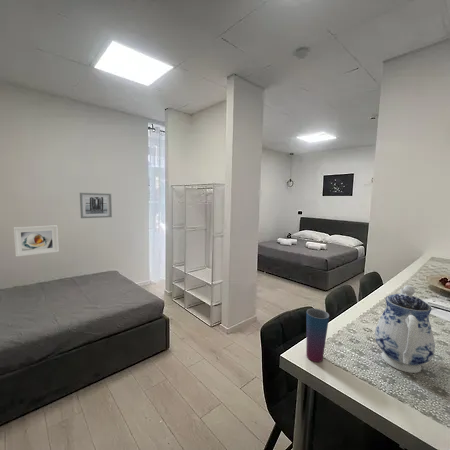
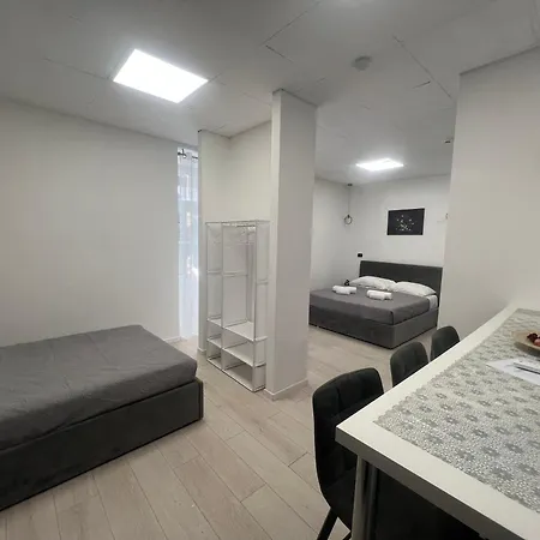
- teapot (405, 324)
- cup (316, 335)
- wall art (96, 205)
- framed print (37, 240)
